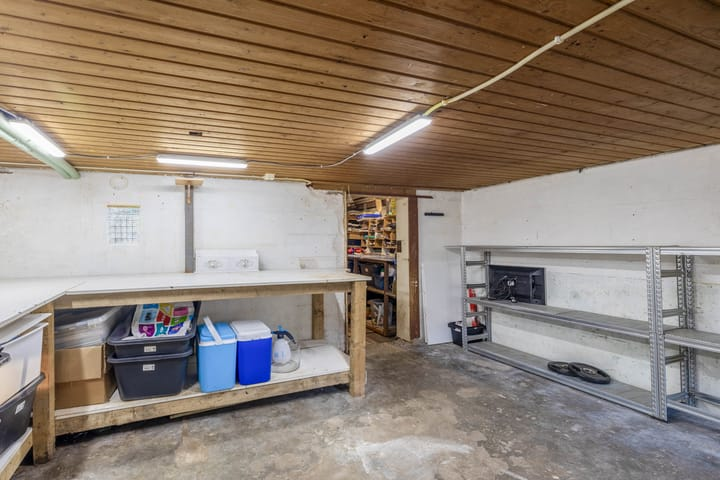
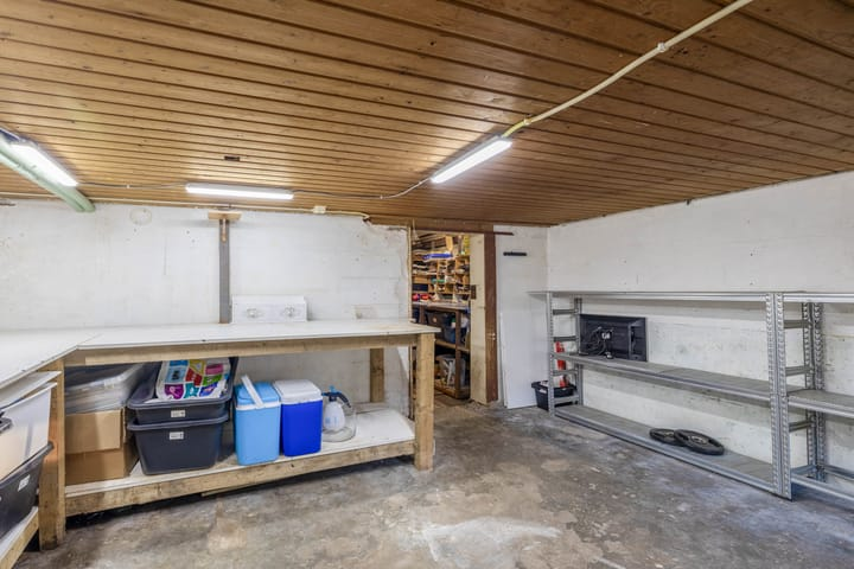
- calendar (123, 220)
